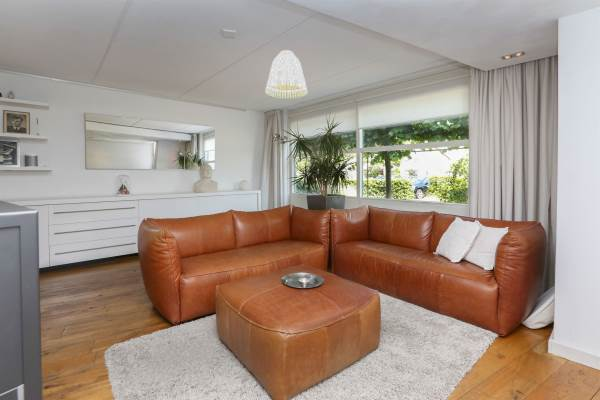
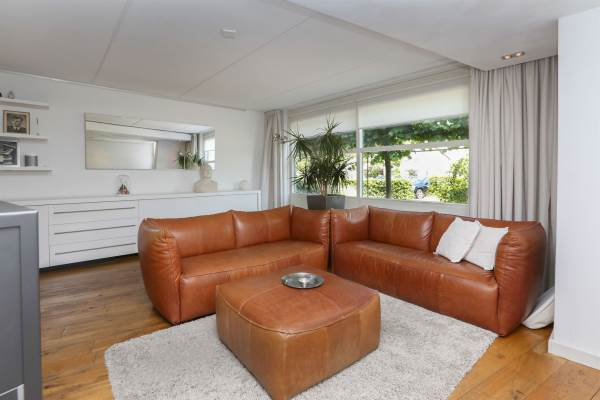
- lamp shade (285, 72)
